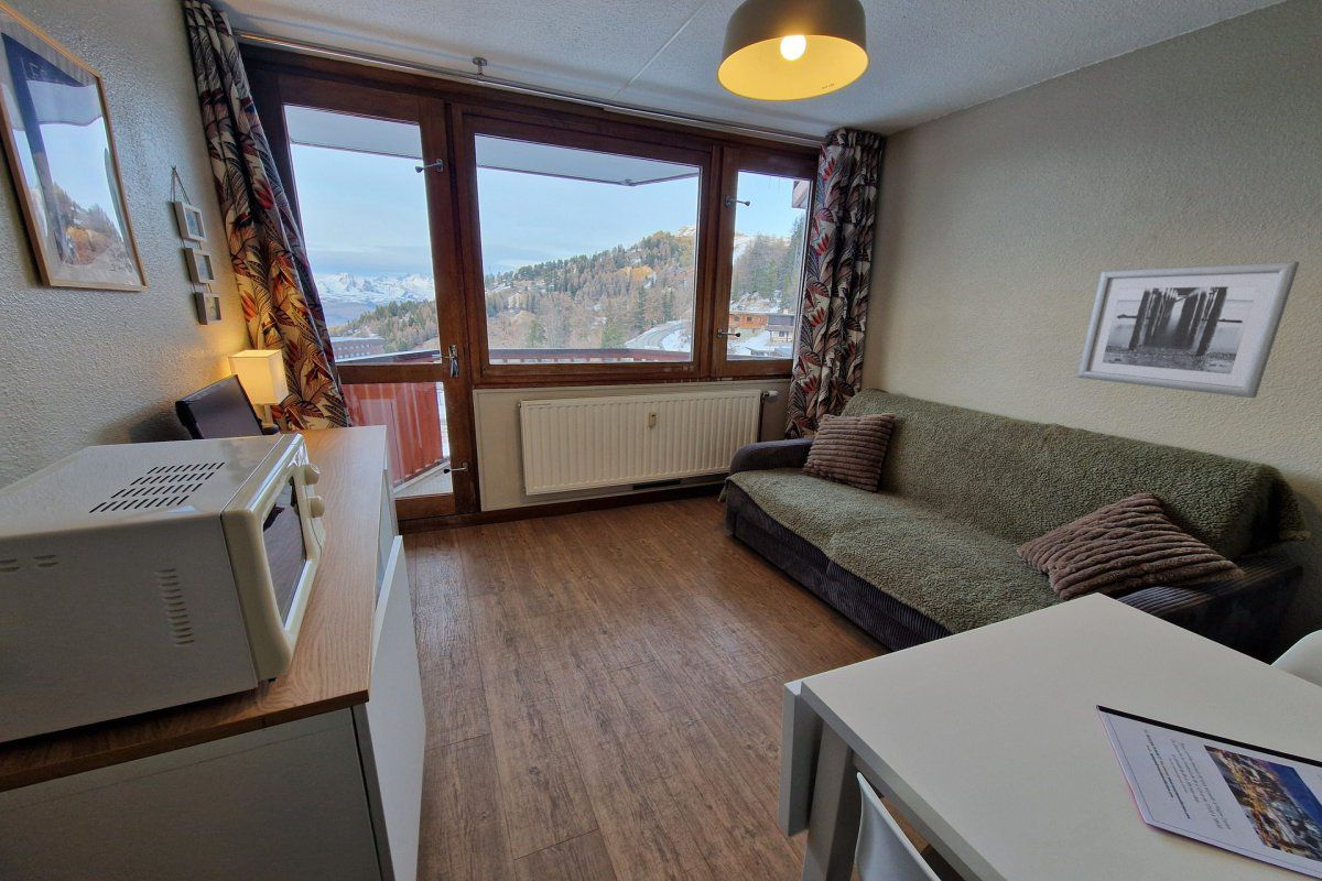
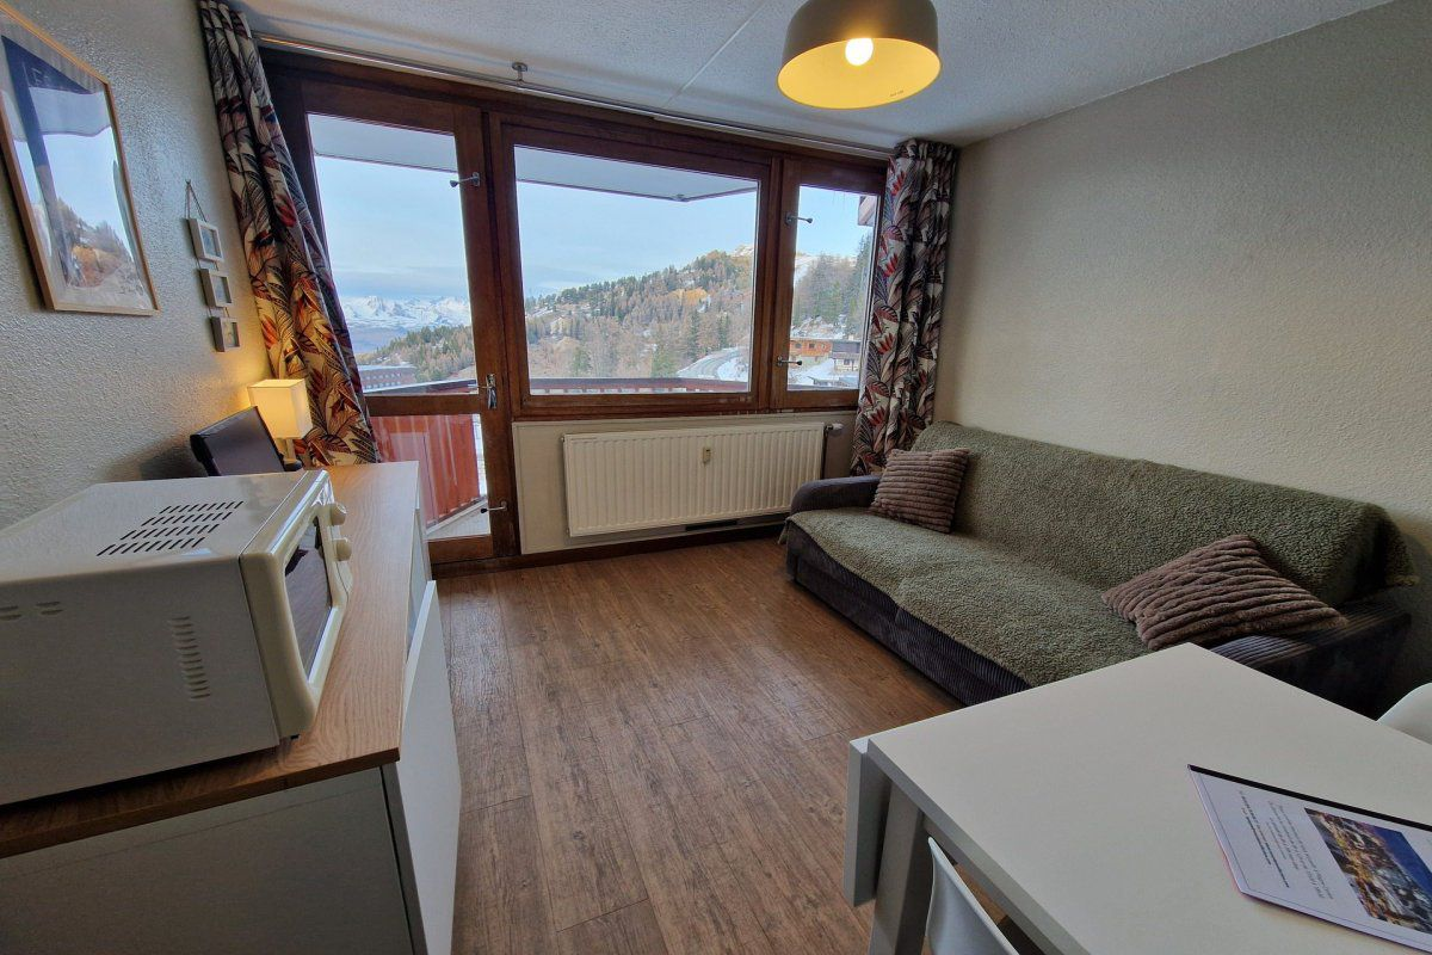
- wall art (1171, 328)
